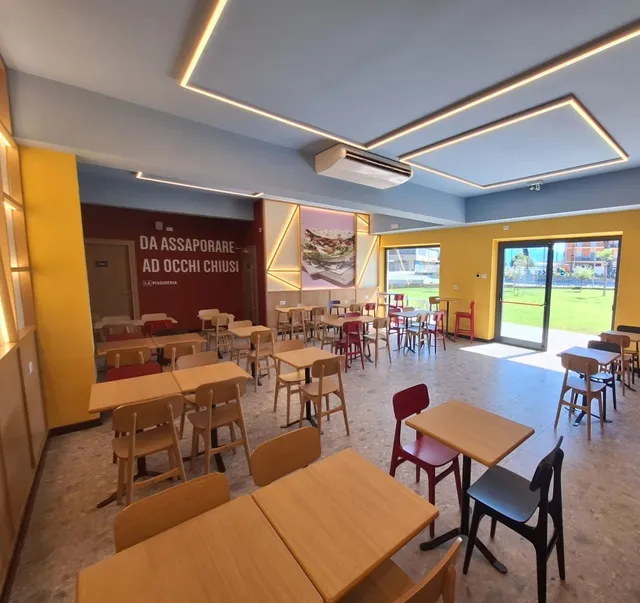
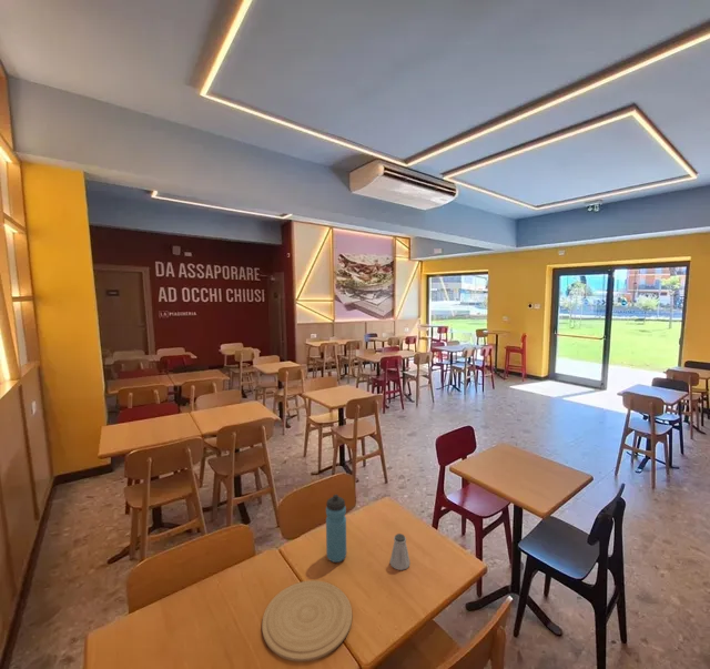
+ plate (307, 615)
+ water bottle (336, 526)
+ saltshaker (399, 549)
